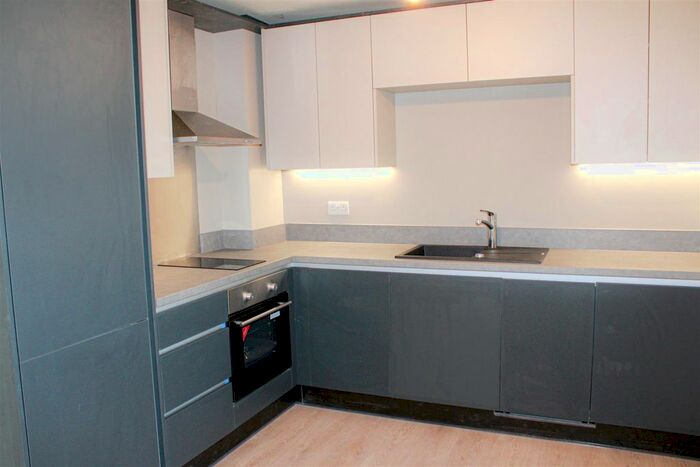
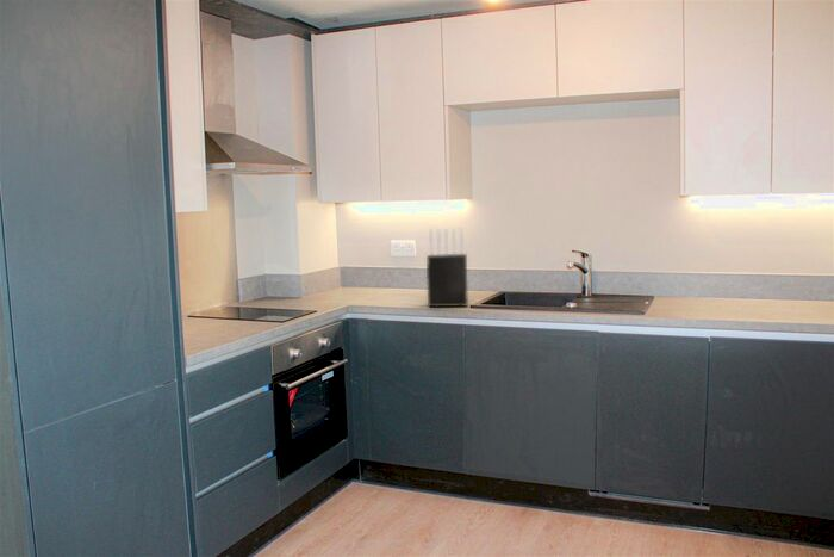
+ knife block (446, 266)
